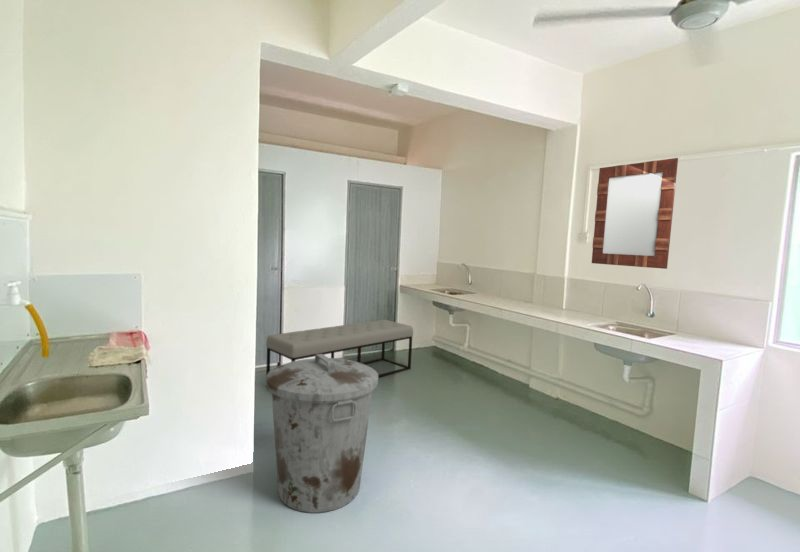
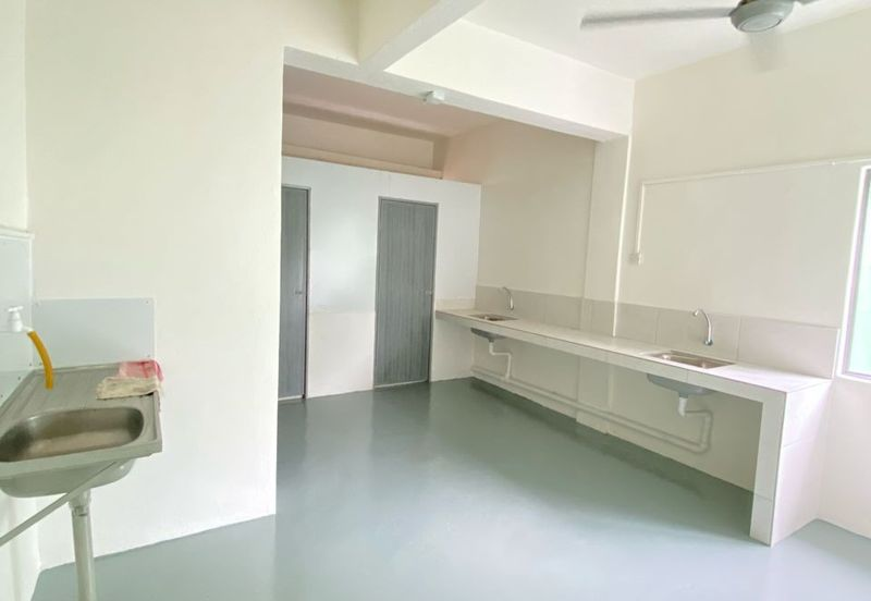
- bench (345, 350)
- trash can (322, 423)
- home mirror (630, 215)
